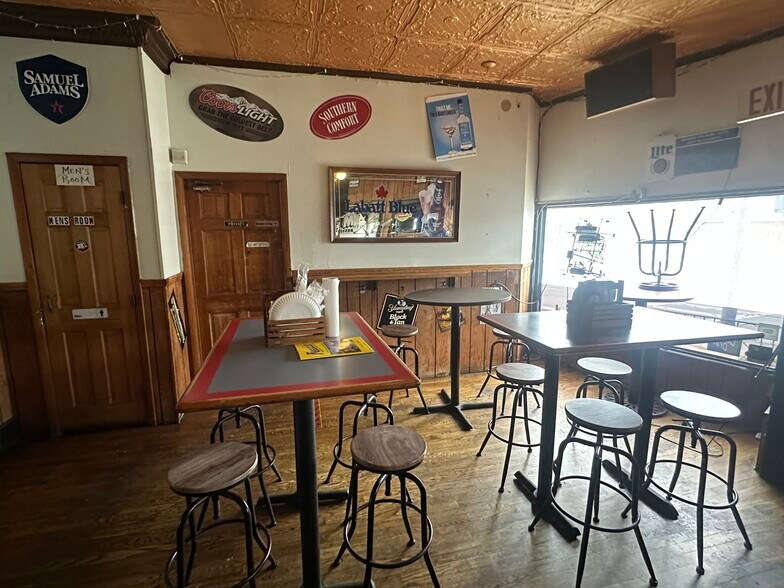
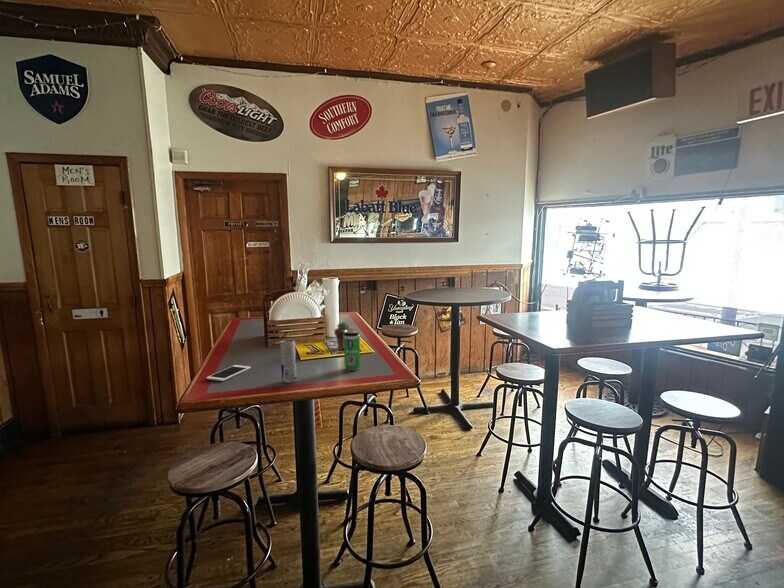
+ beverage can (352, 350)
+ cell phone (229, 372)
+ beverage can (288, 361)
+ potted succulent (343, 334)
